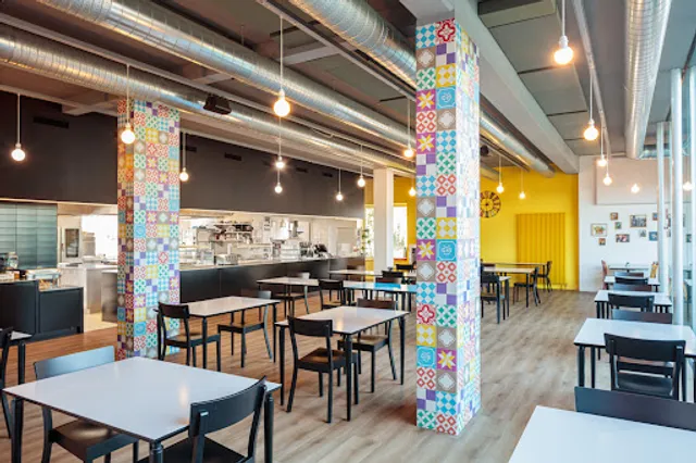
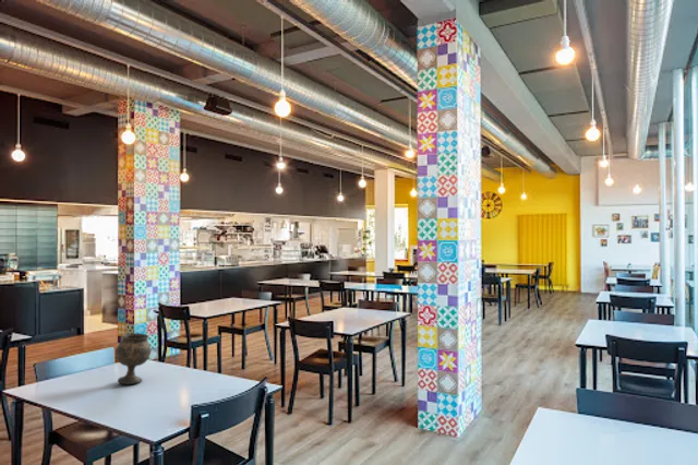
+ goblet (133, 358)
